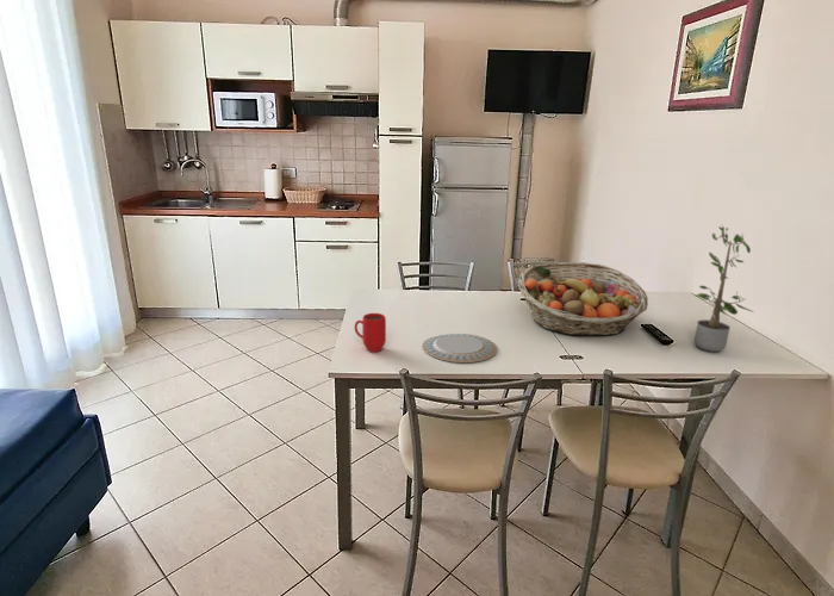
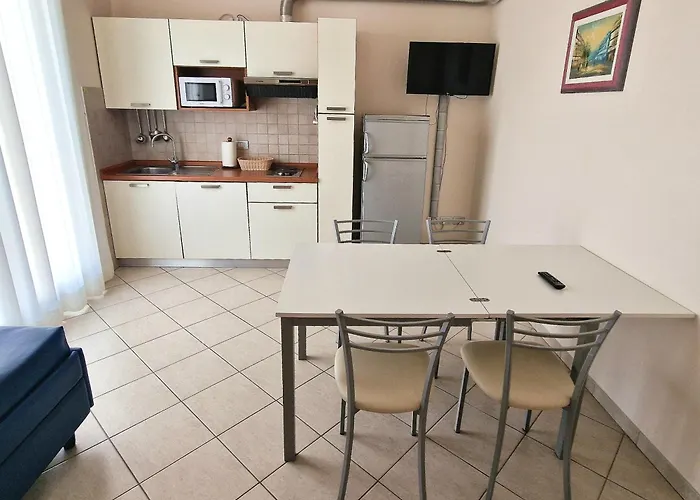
- chinaware (459, 344)
- fruit basket (579, 297)
- potted plant (720, 286)
- mug (369, 331)
